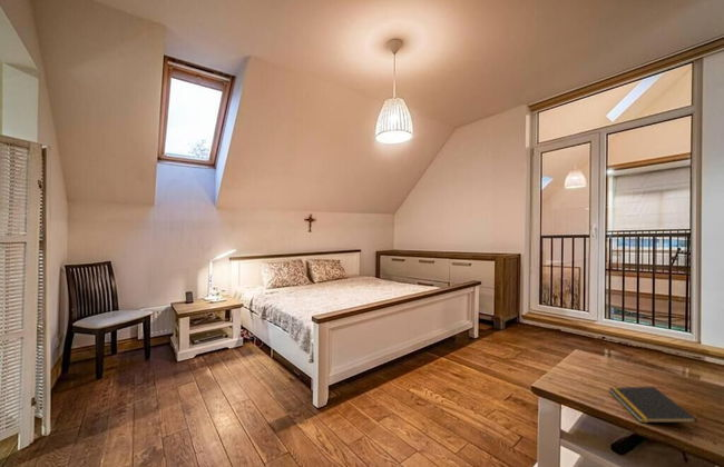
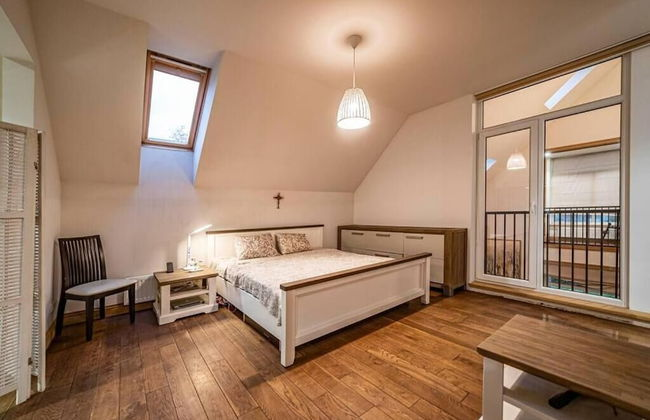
- notepad (647, 403)
